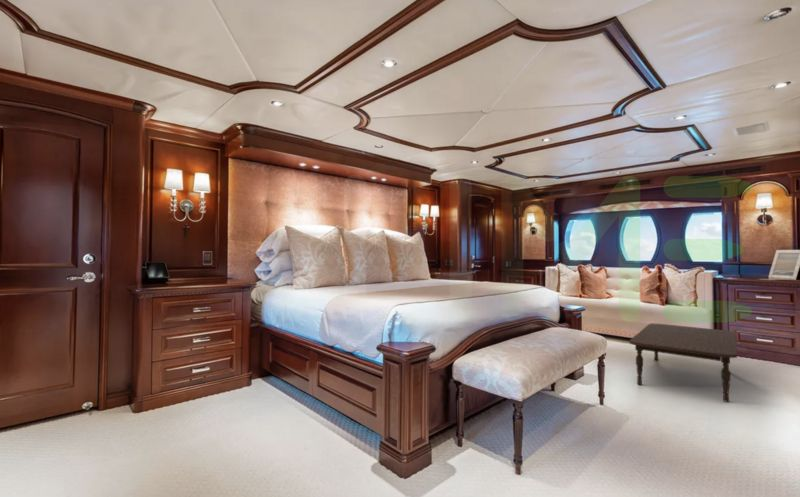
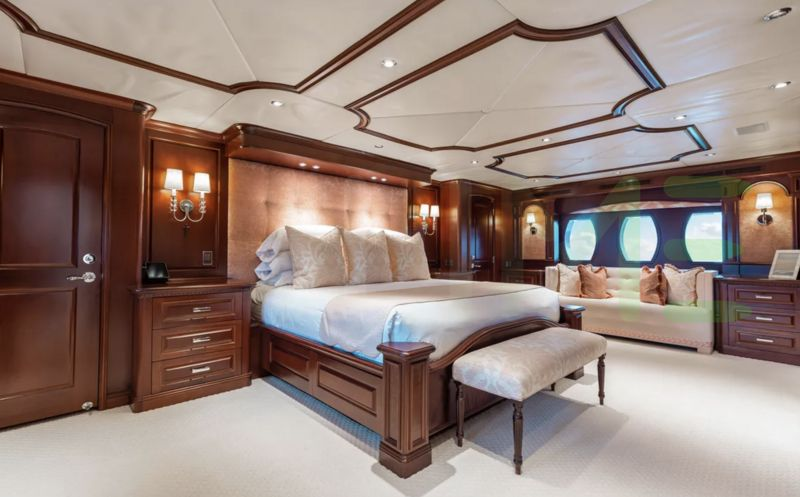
- coffee table (685, 355)
